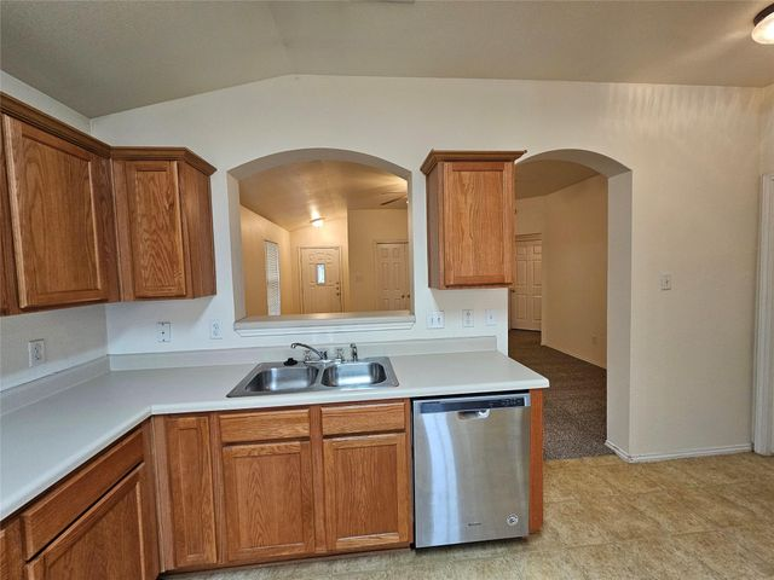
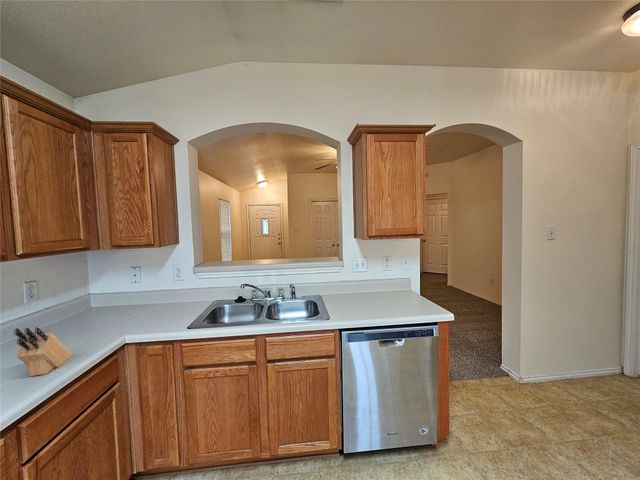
+ knife block (43, 344)
